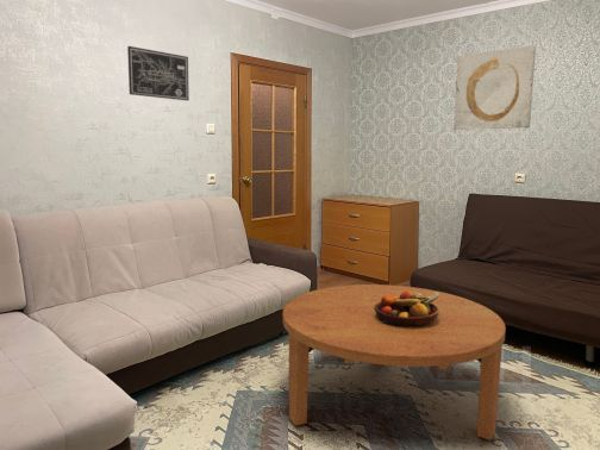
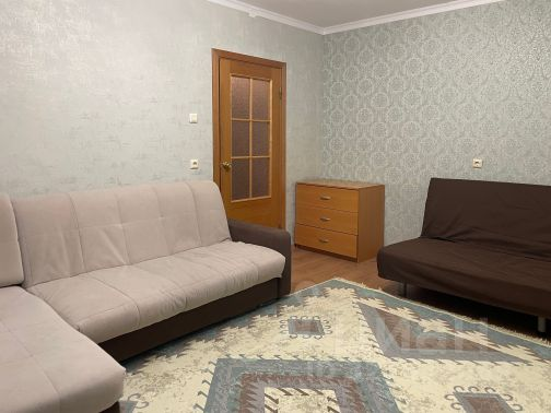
- wall art (492, 90)
- coffee table (387, 357)
- fruit bowl (406, 304)
- wall art (160, 74)
